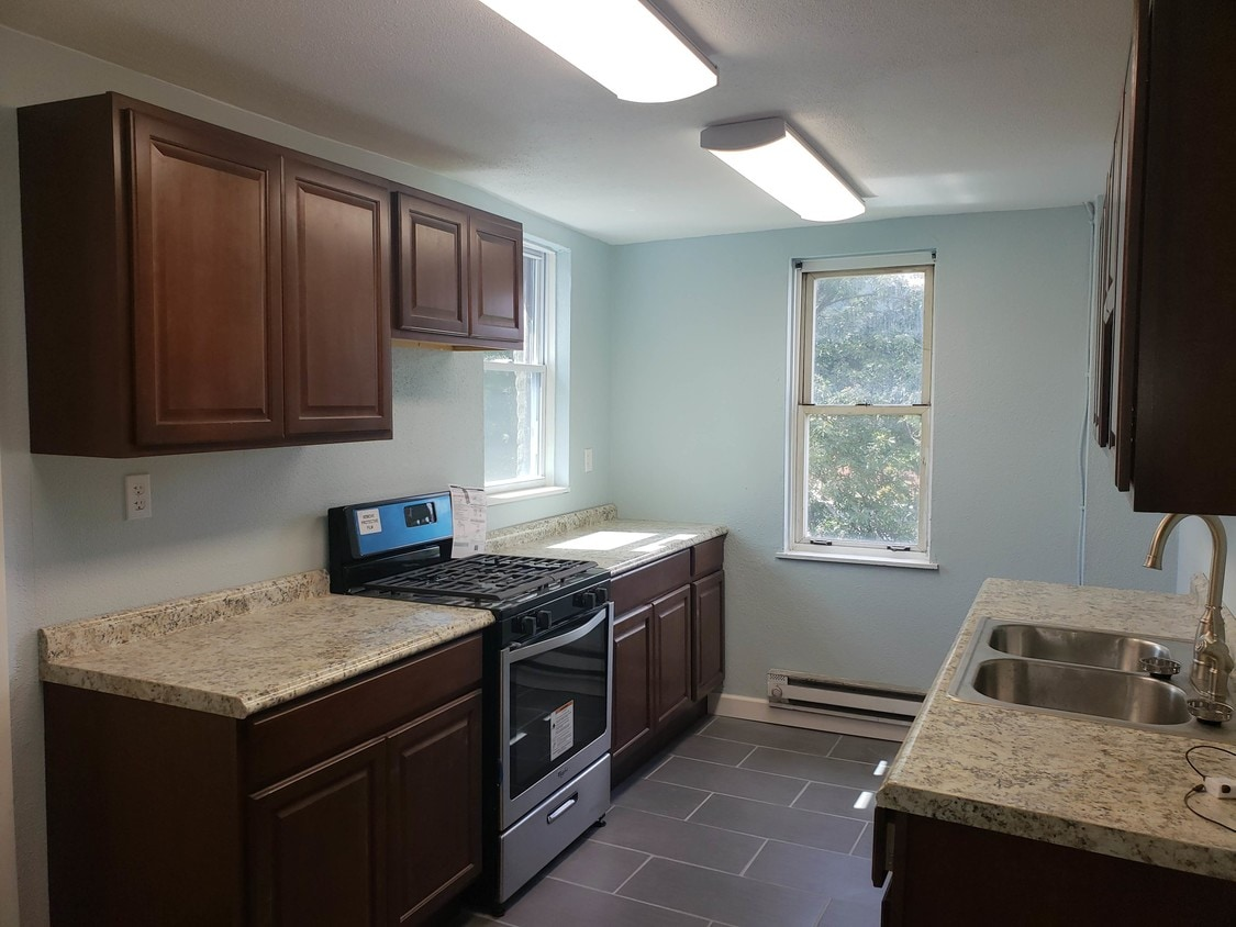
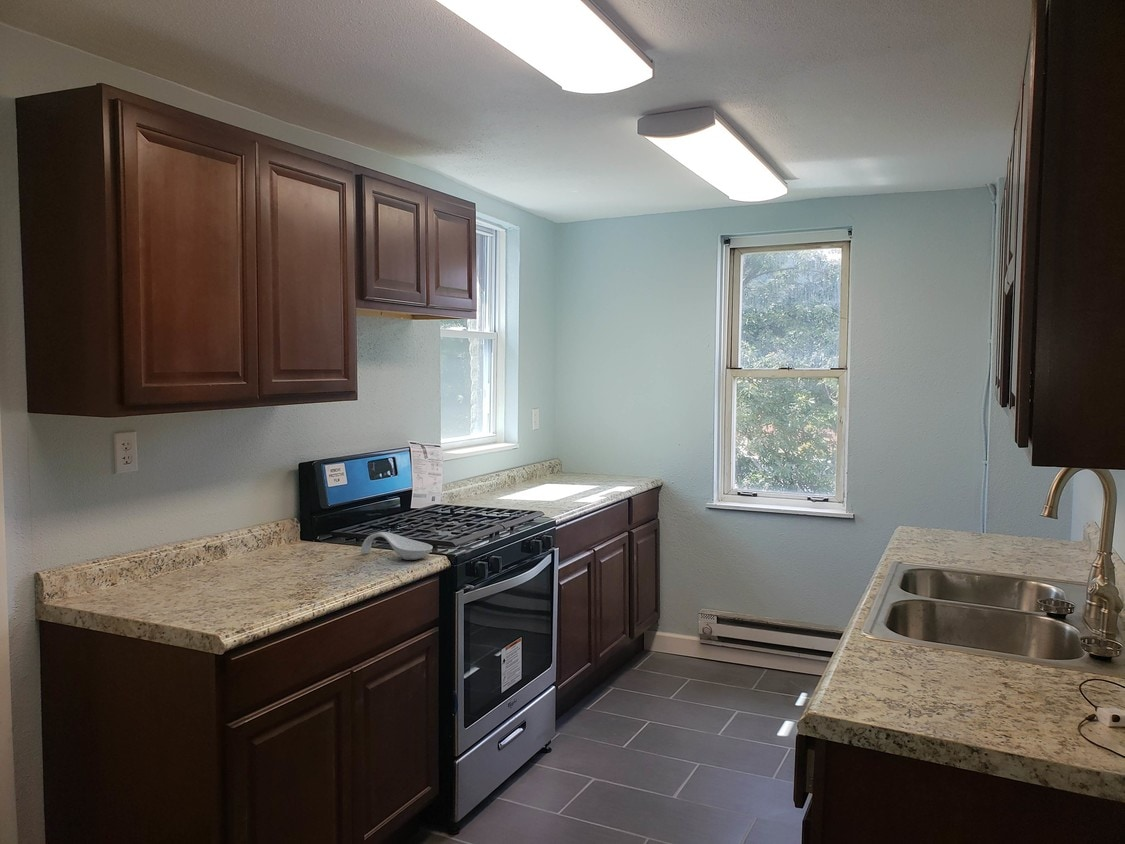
+ spoon rest (396, 545)
